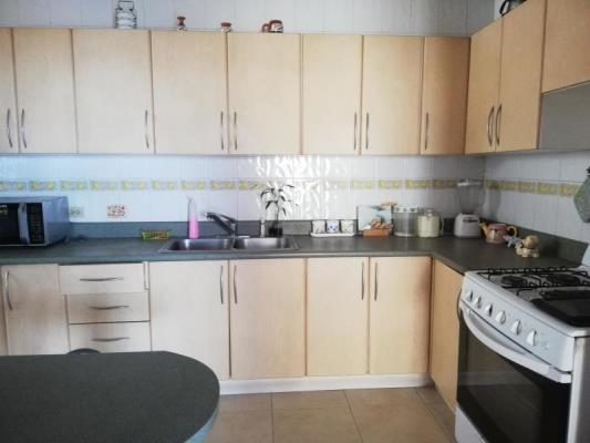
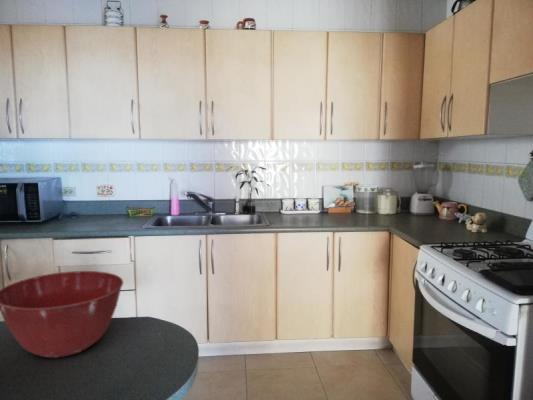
+ mixing bowl (64, 315)
